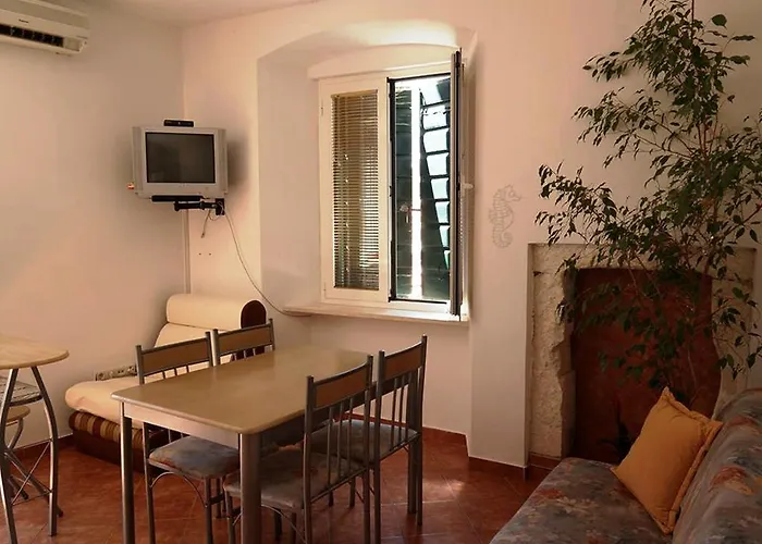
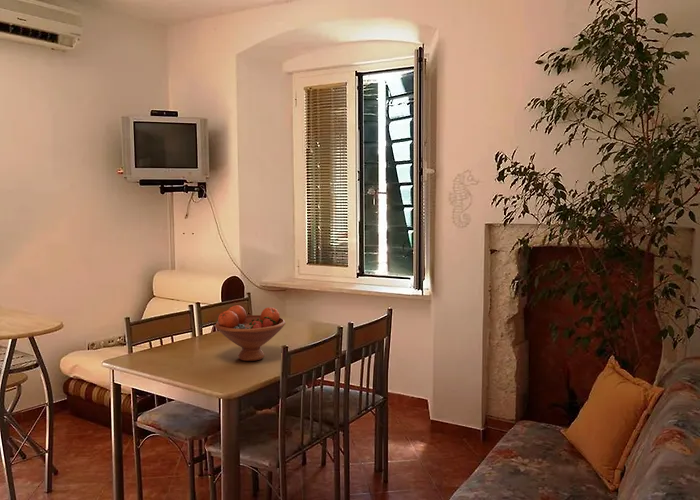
+ fruit bowl (250, 333)
